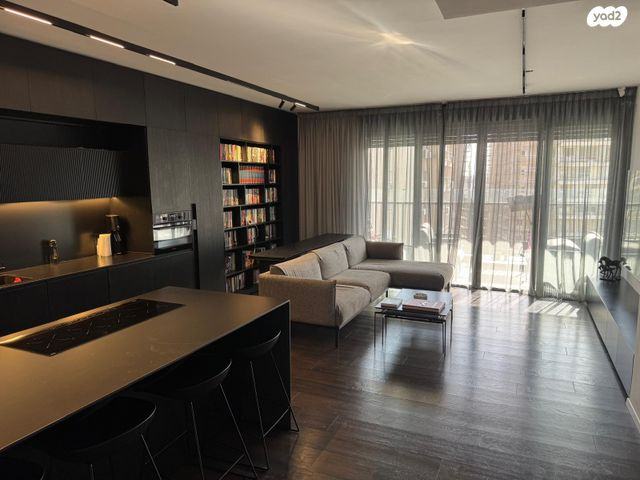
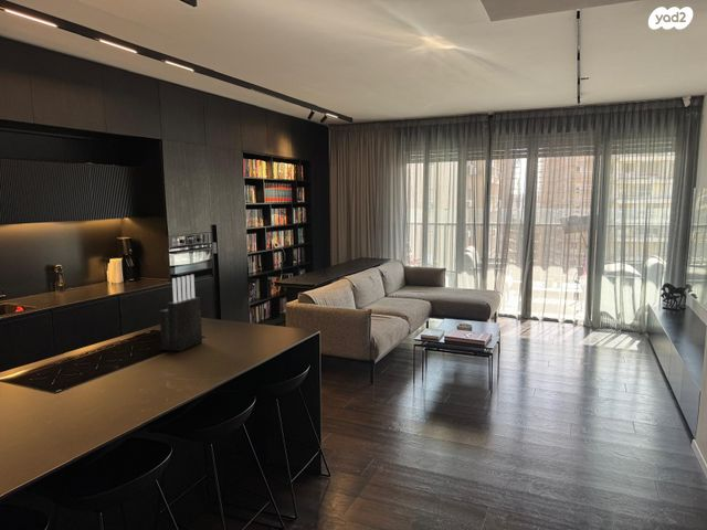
+ knife block (178, 311)
